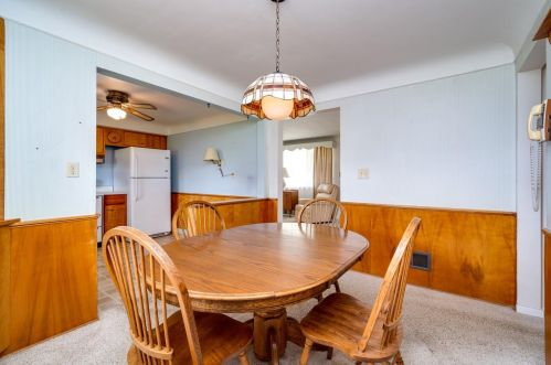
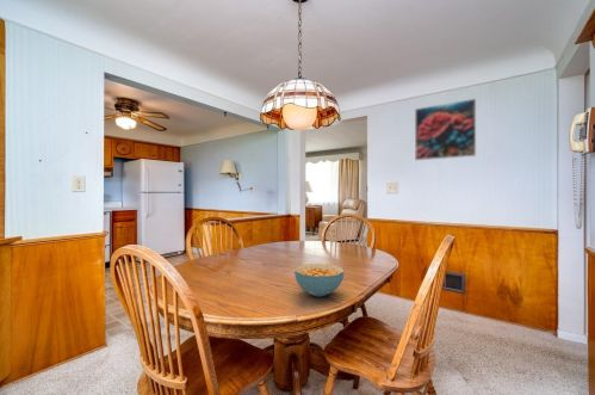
+ cereal bowl (318, 280)
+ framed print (444, 131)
